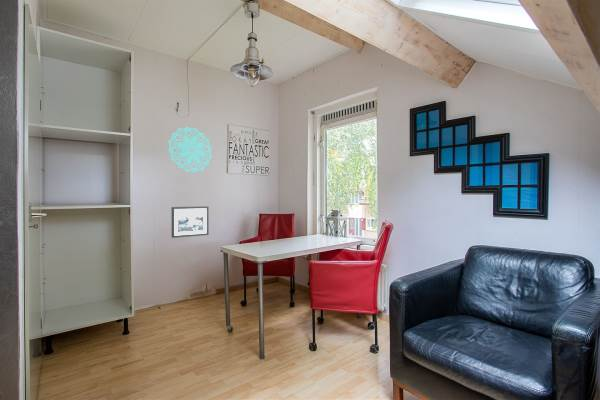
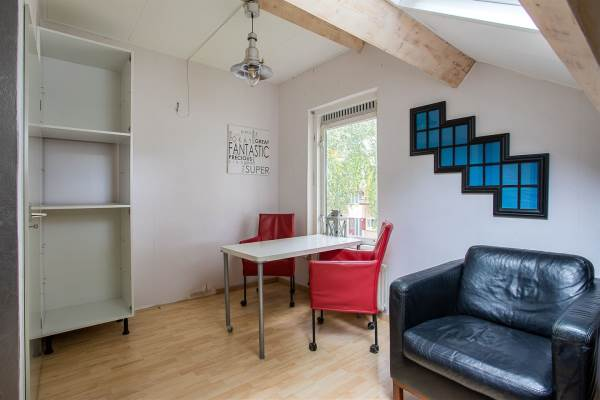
- wall decoration (191, 150)
- picture frame (190, 221)
